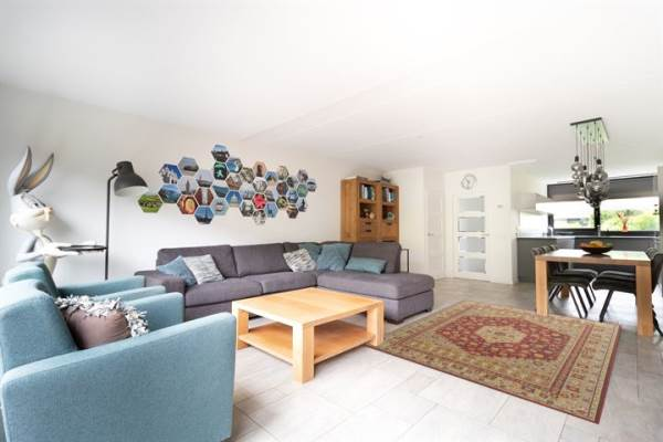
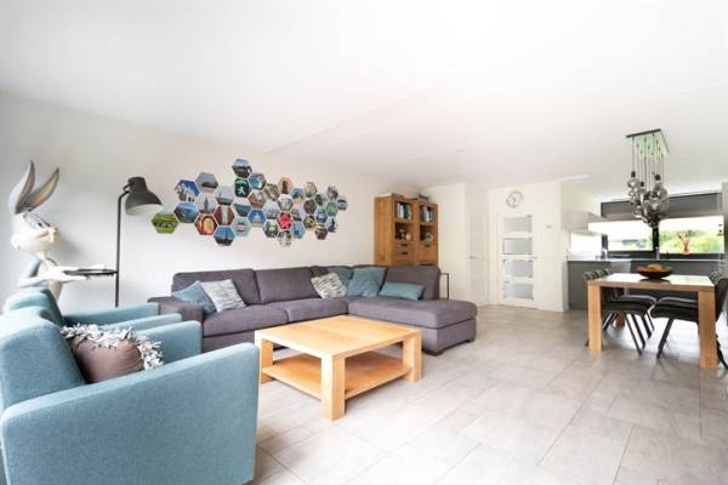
- rug (501, 334)
